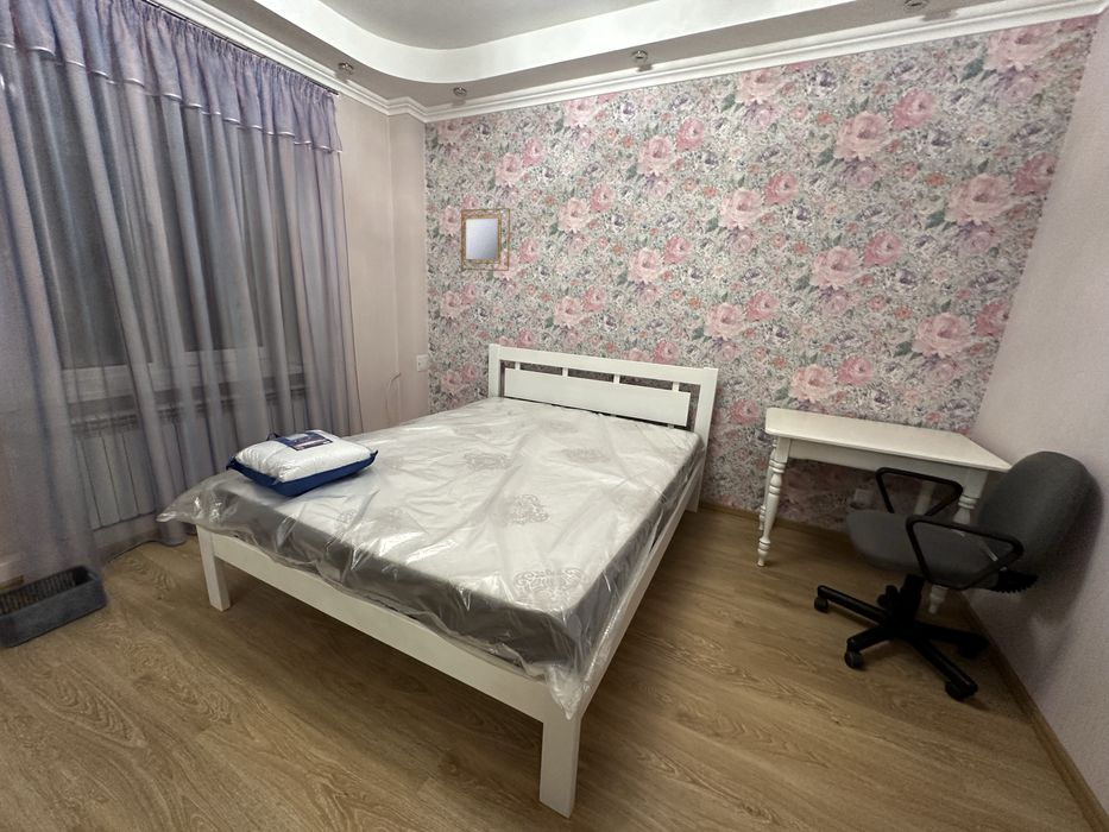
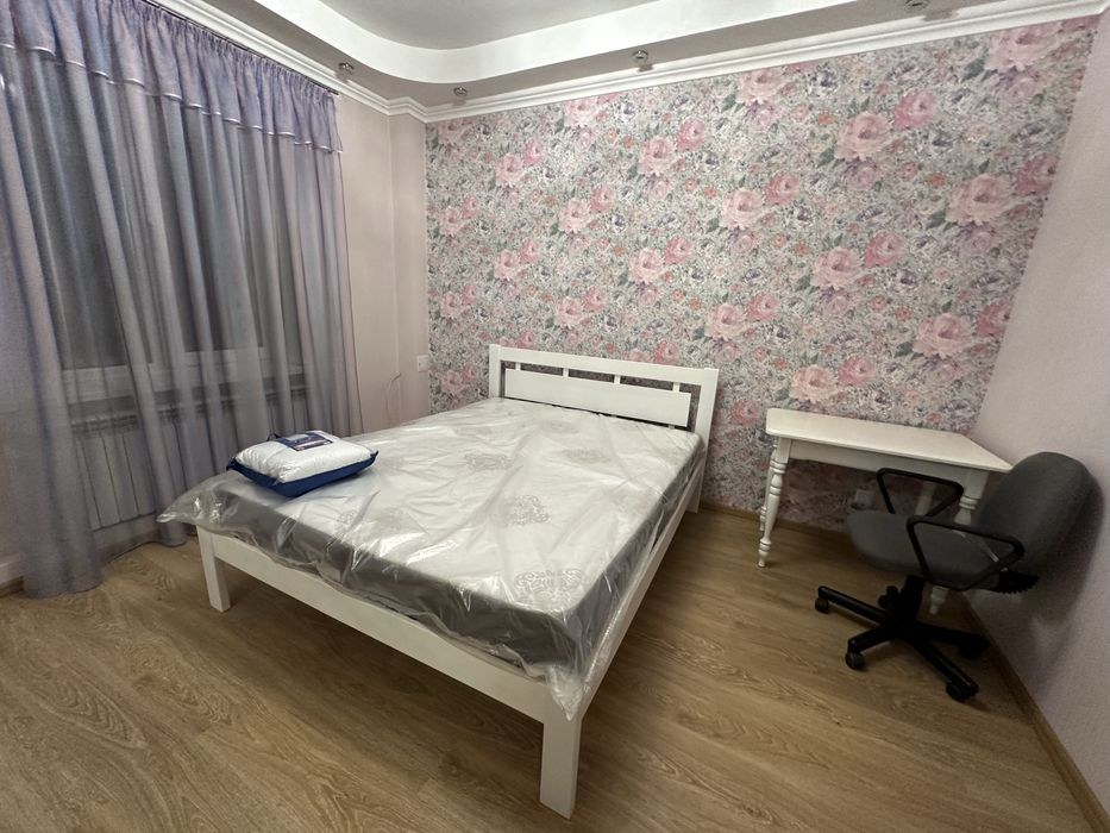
- home mirror (483, 239)
- storage bin (48, 601)
